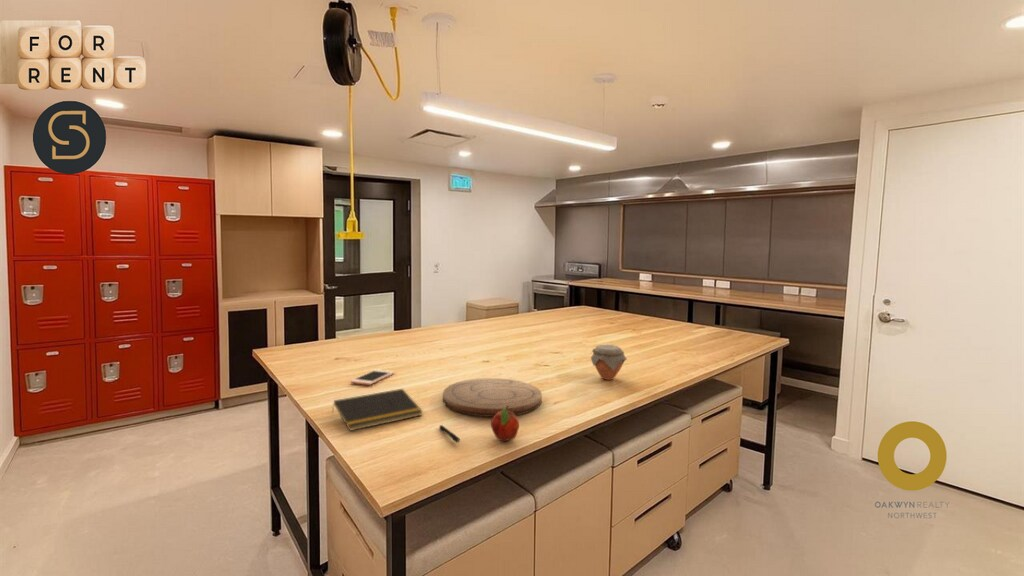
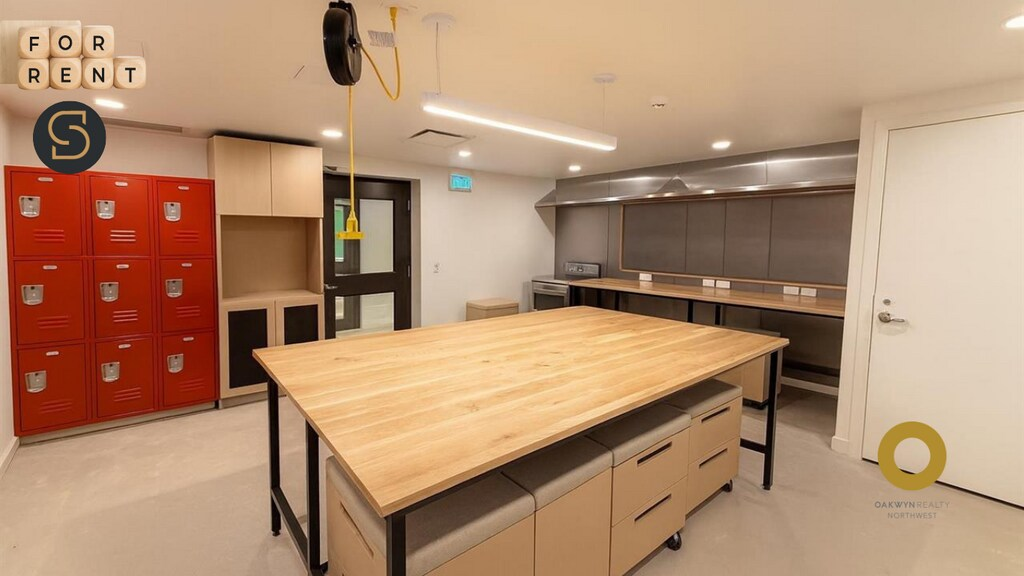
- fruit (504, 423)
- jar (608, 362)
- cell phone (373, 376)
- notepad (378, 407)
- cutting board (492, 395)
- pen (448, 432)
